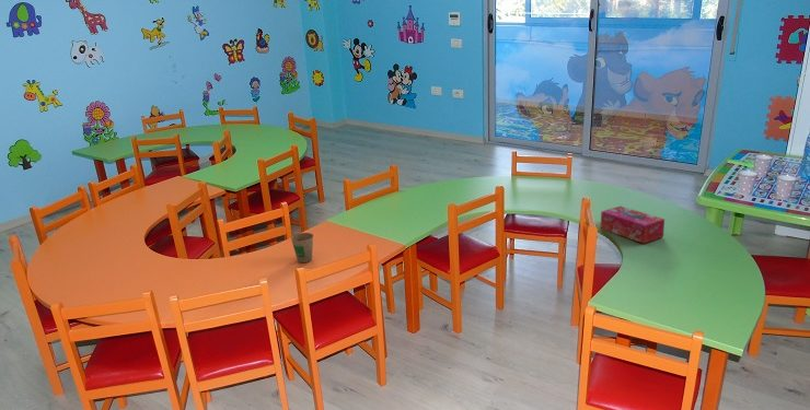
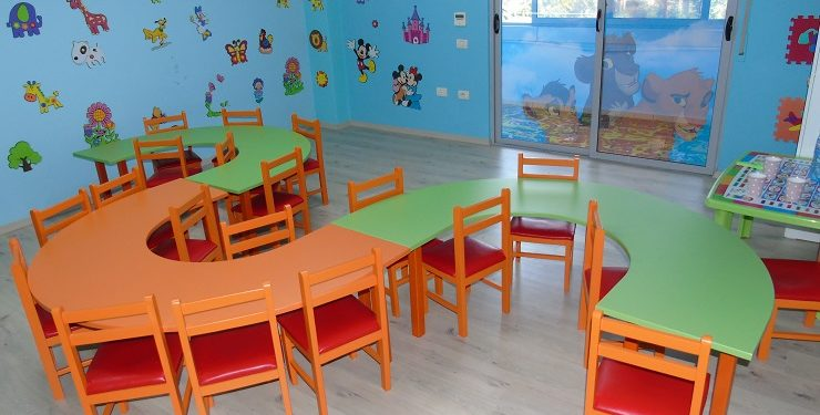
- paper cup (303, 248)
- tissue box (632, 223)
